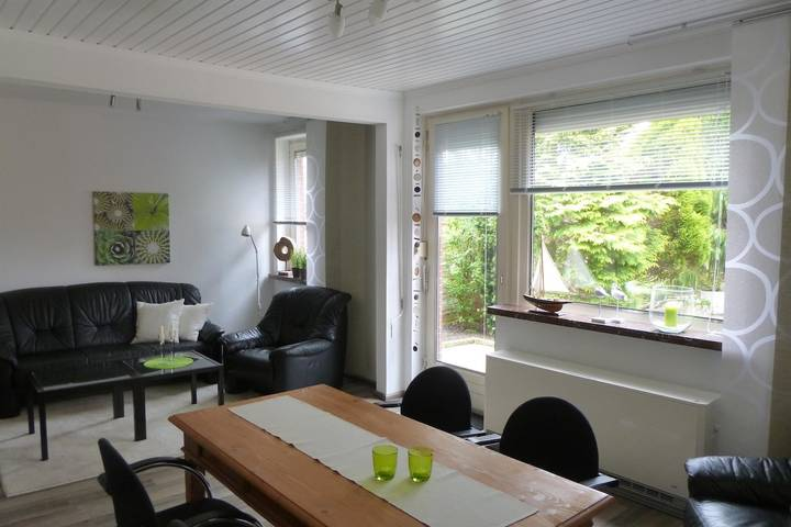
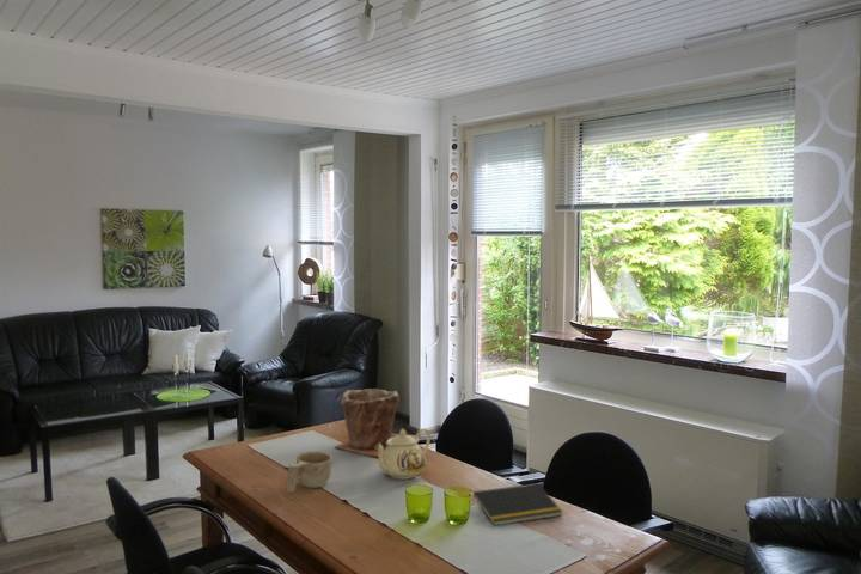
+ teapot (403, 451)
+ plant pot (371, 419)
+ notepad (517, 502)
+ cup (307, 472)
